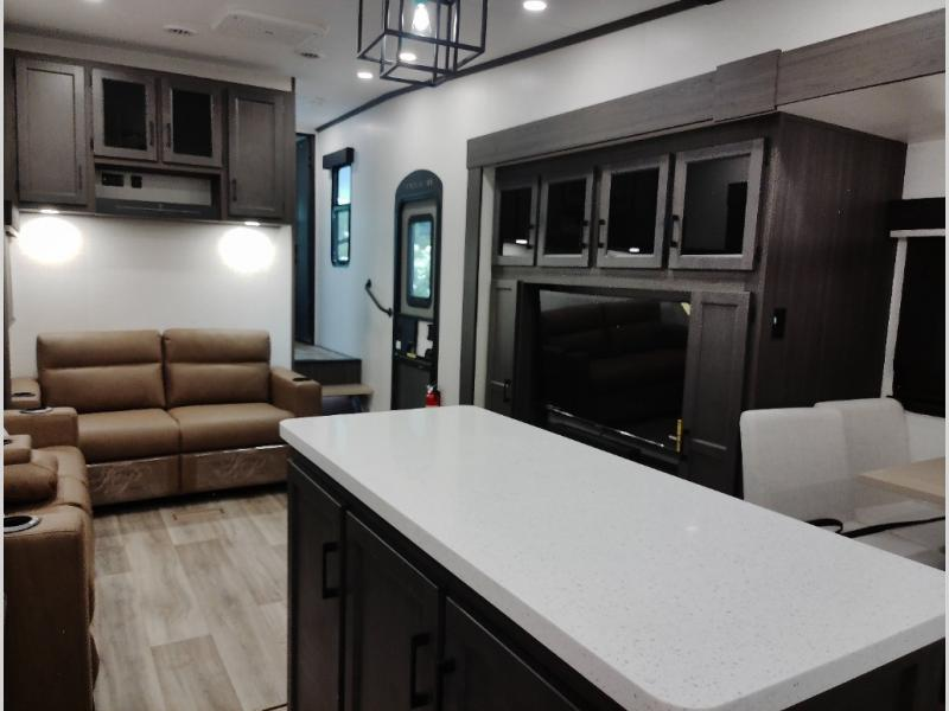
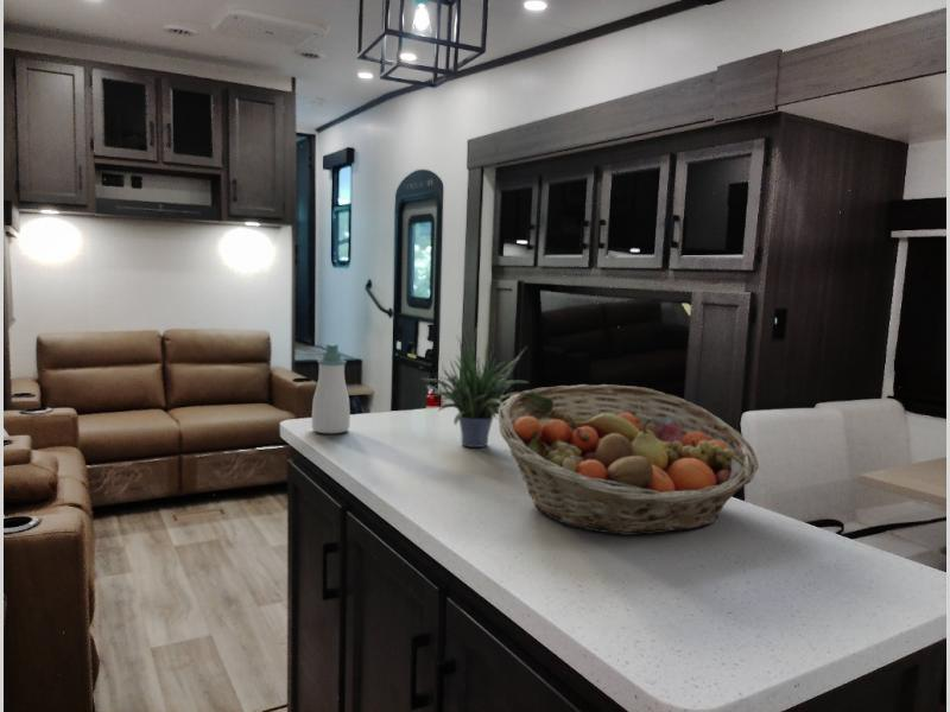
+ fruit basket (623, 452)
+ potted plant (481, 382)
+ soap bottle (331, 387)
